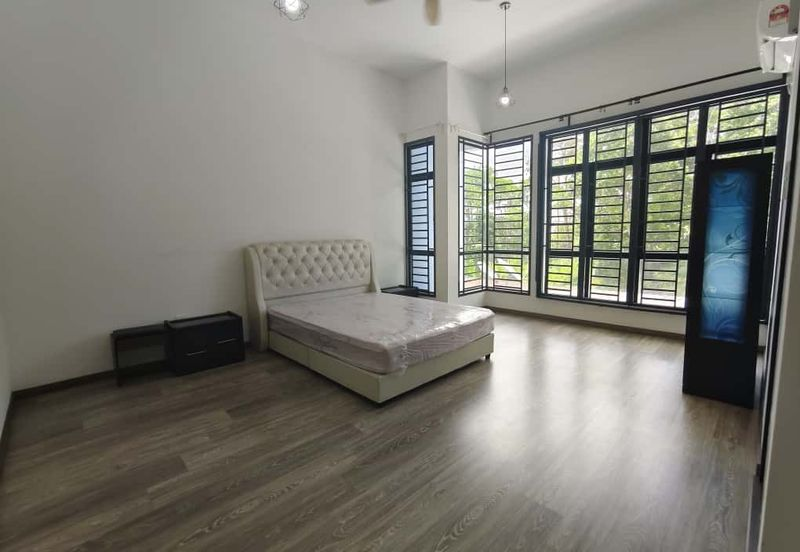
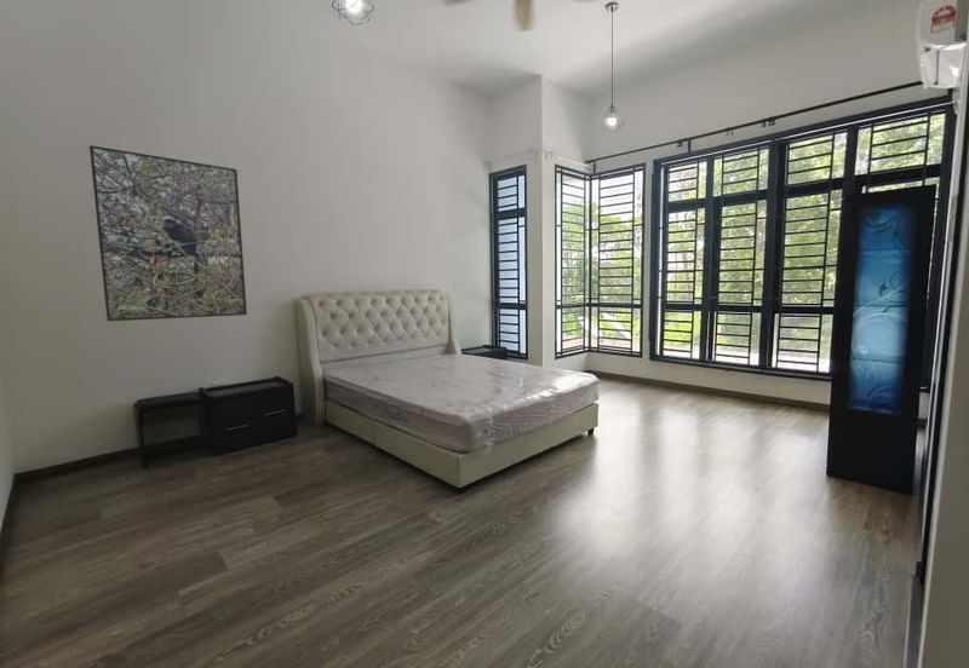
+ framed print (176, 240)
